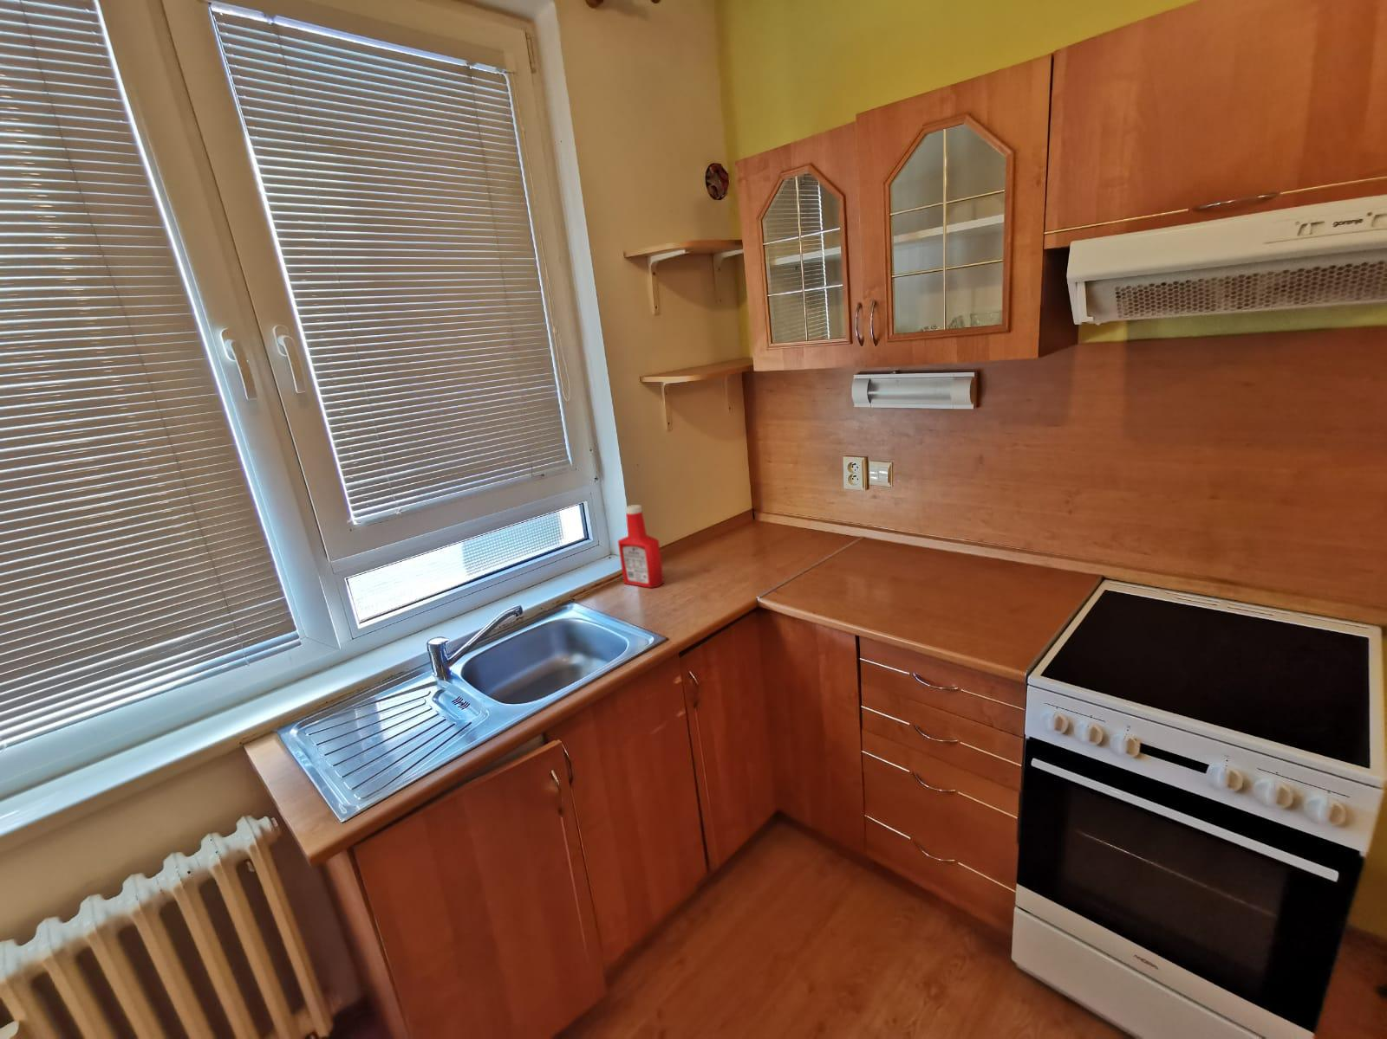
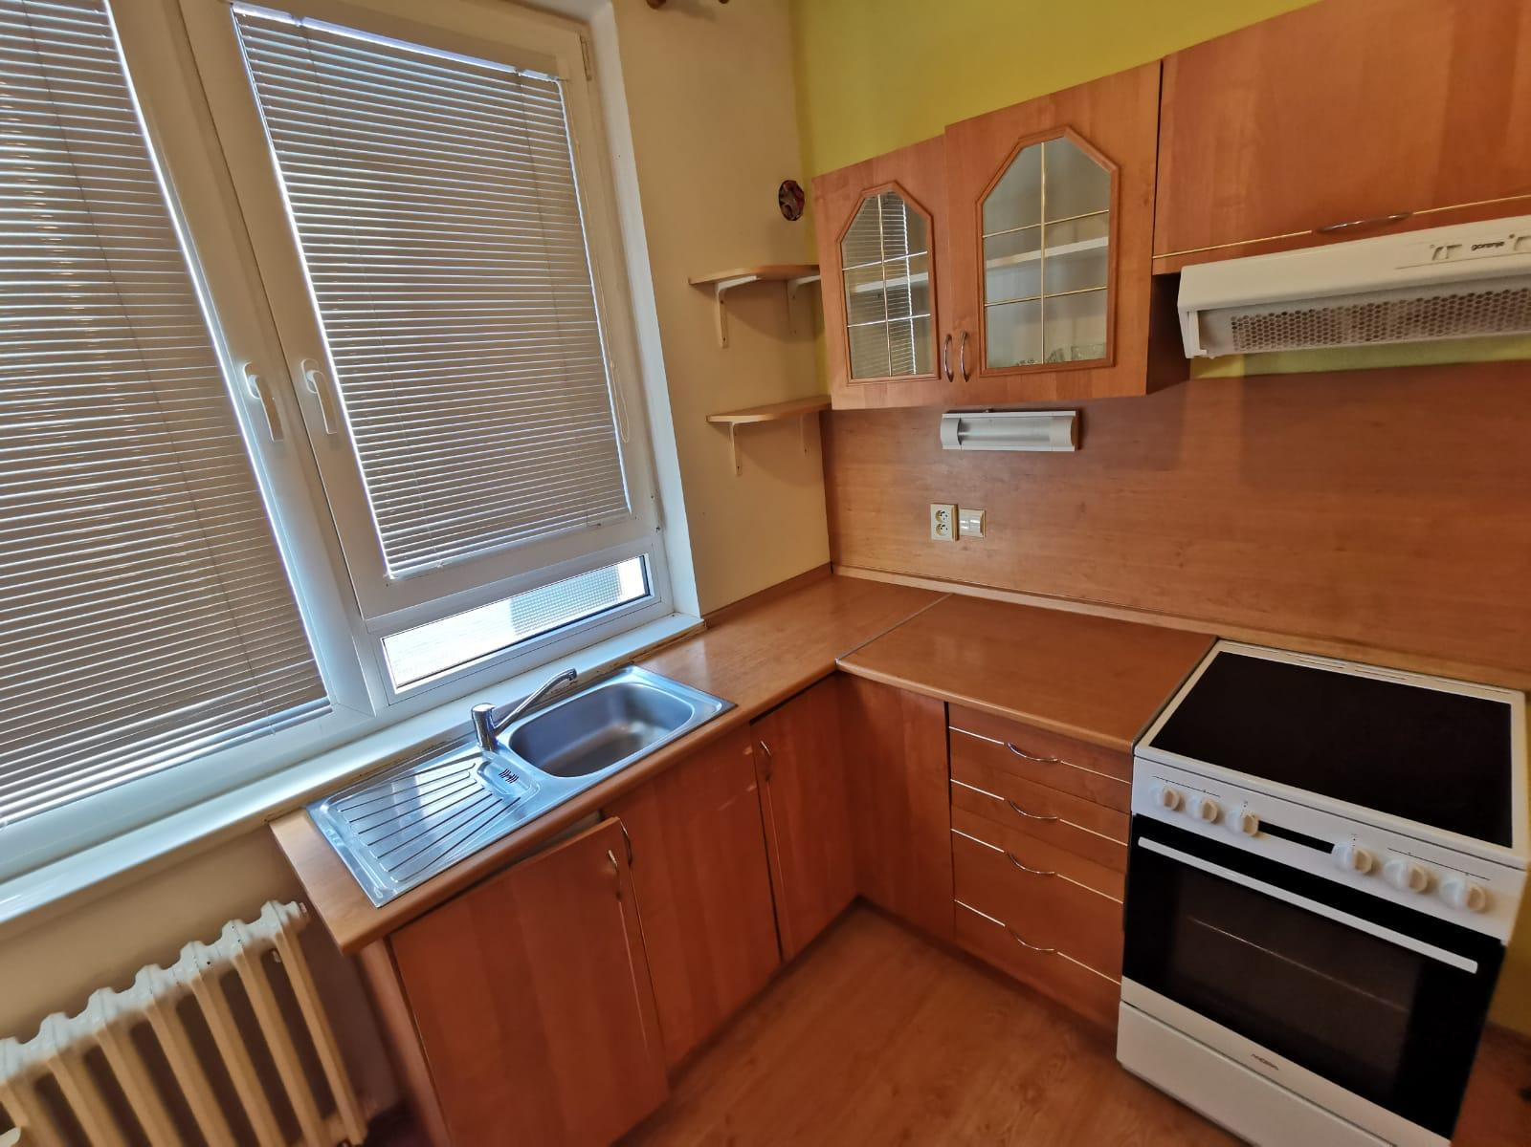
- soap bottle (638, 545)
